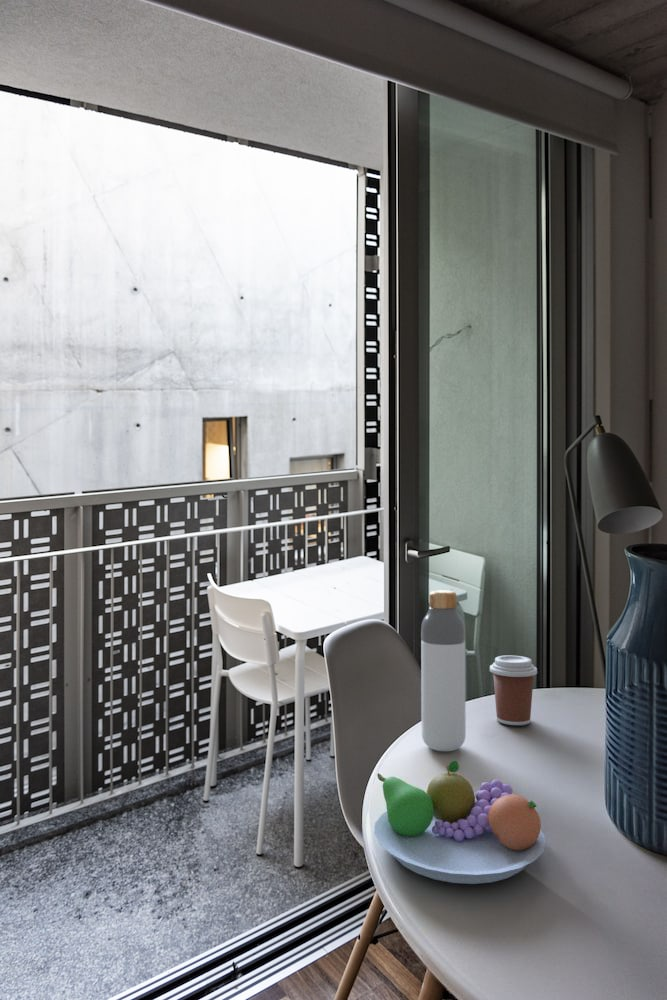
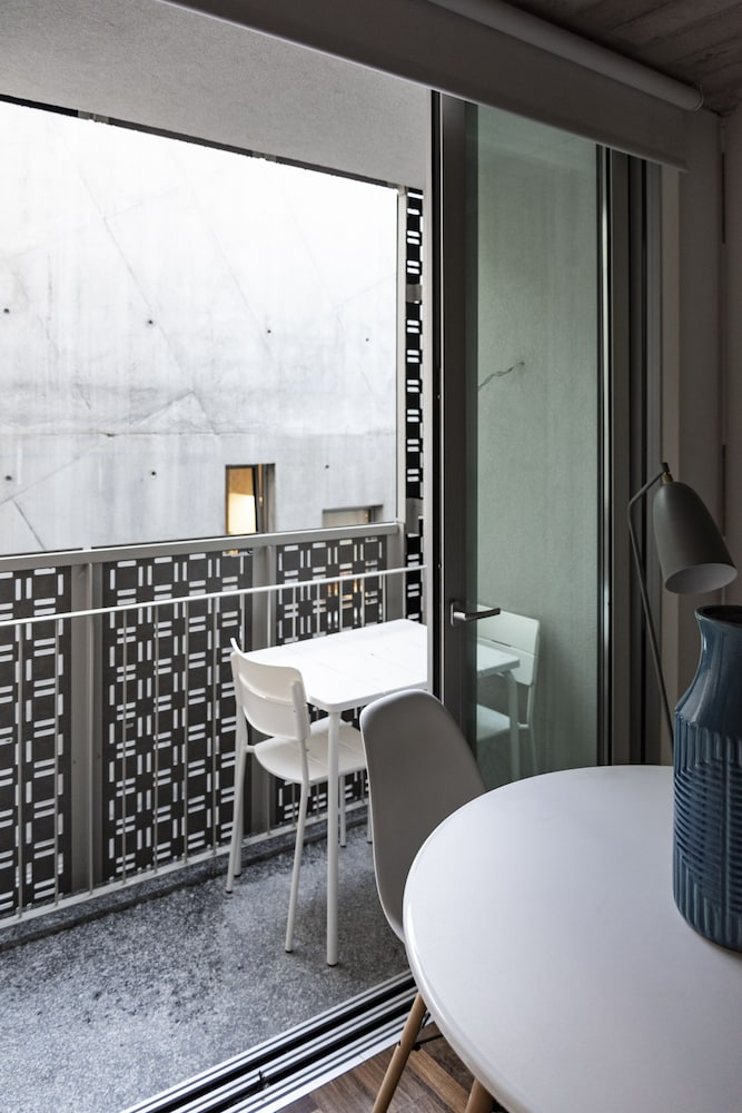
- fruit bowl (453, 812)
- coffee cup (513, 689)
- bottle (443, 669)
